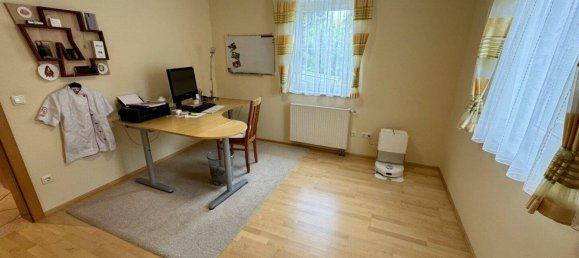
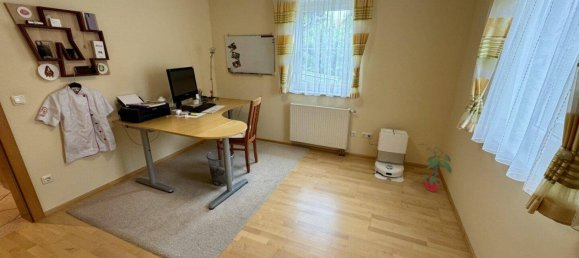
+ potted plant (433, 169)
